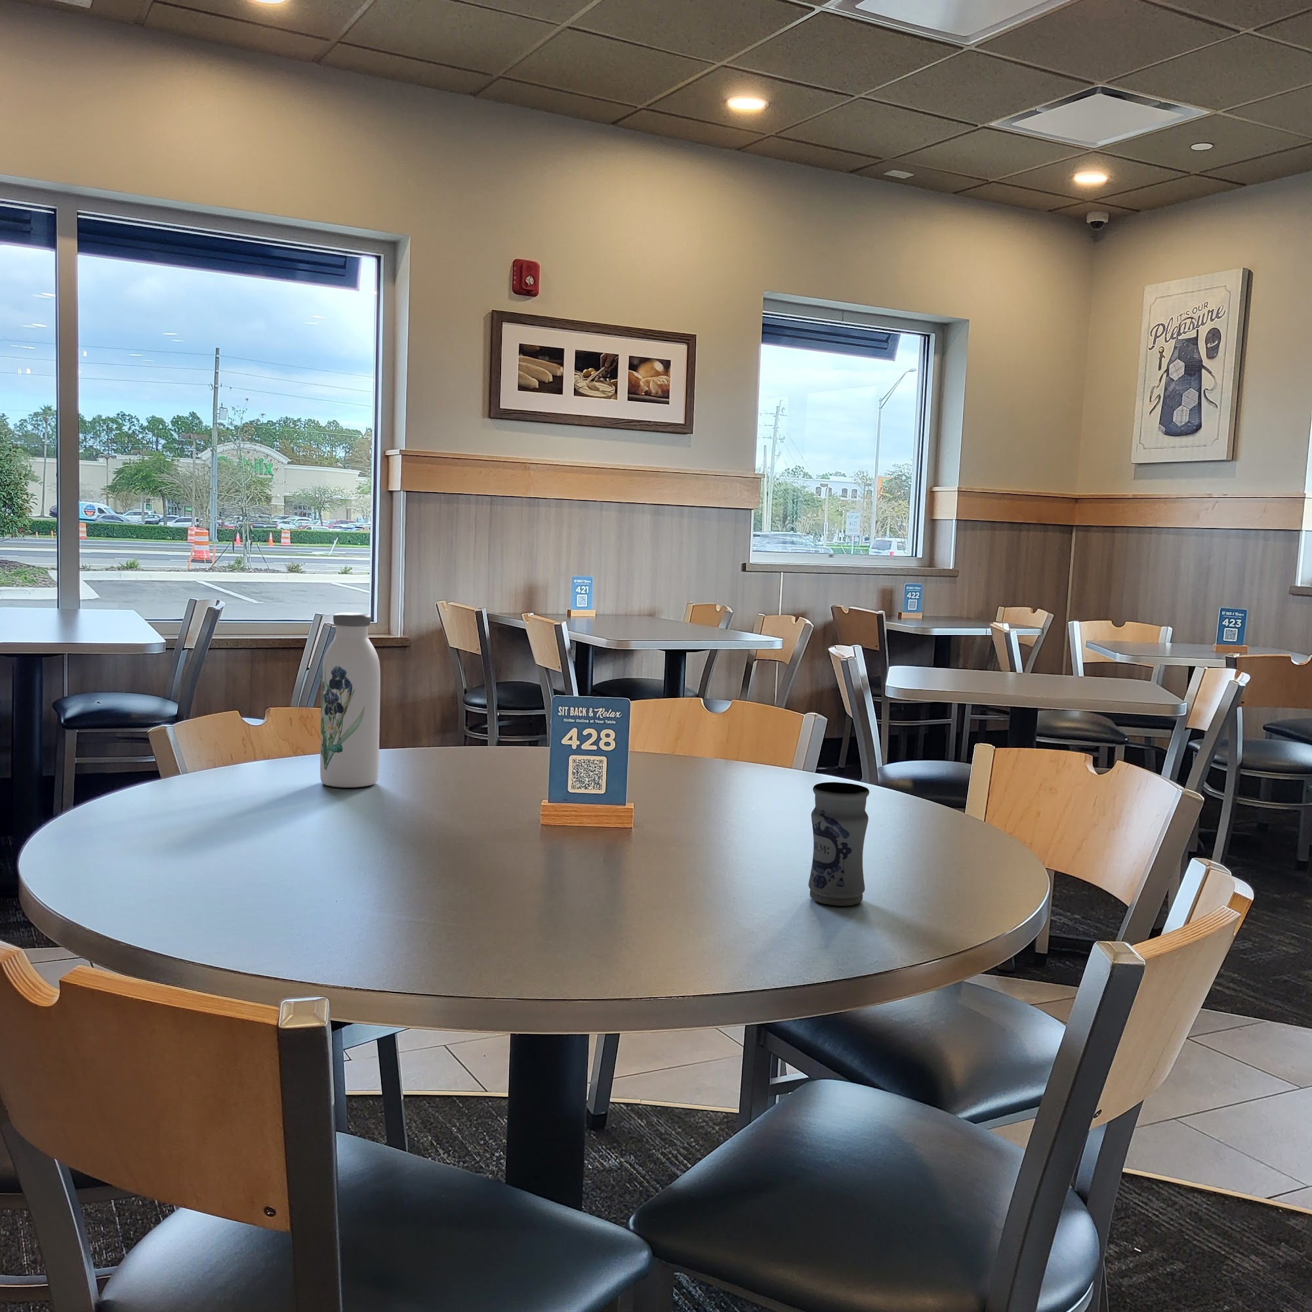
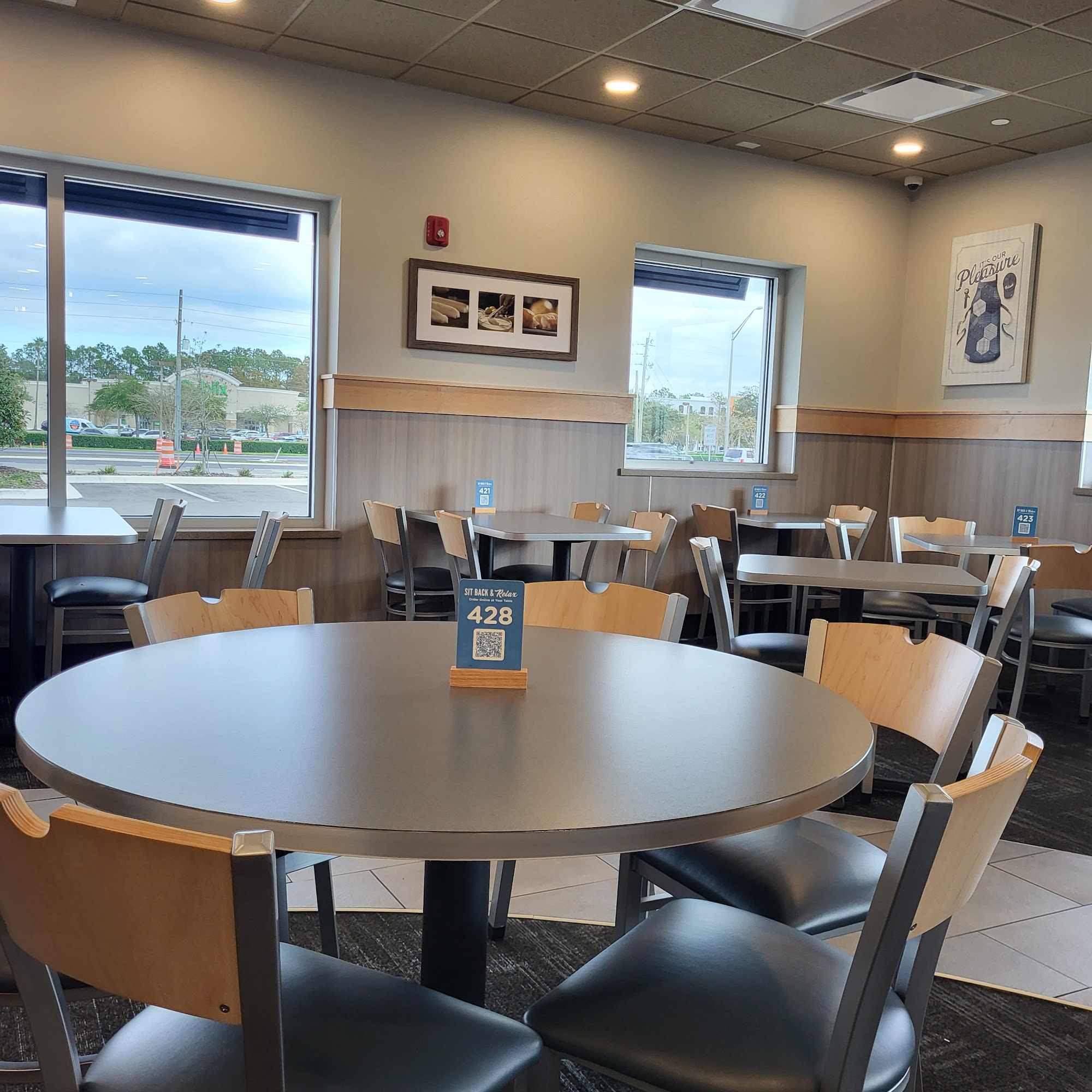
- jar (839, 843)
- water bottle (351, 698)
